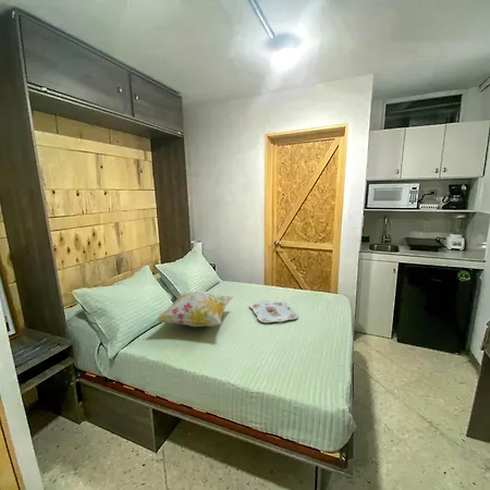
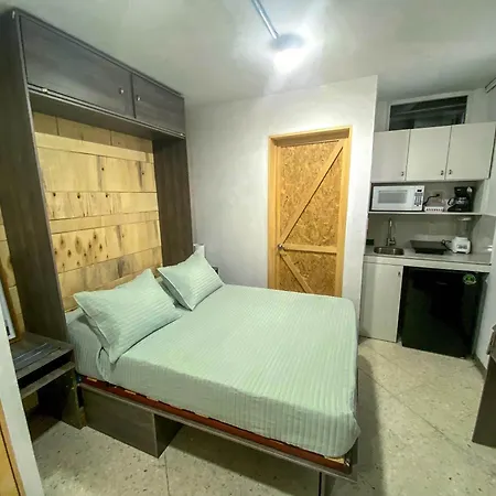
- serving tray (272, 310)
- decorative pillow (197, 307)
